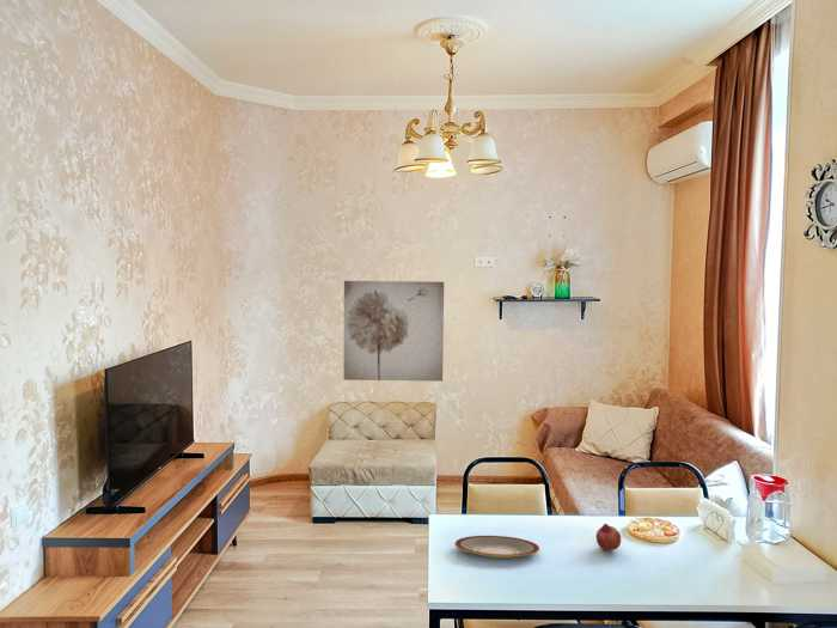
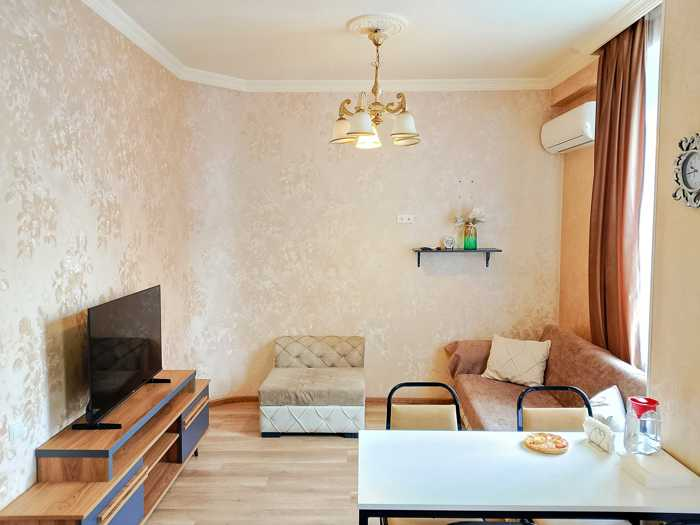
- fruit (607, 536)
- wall art (393, 330)
- plate (496, 548)
